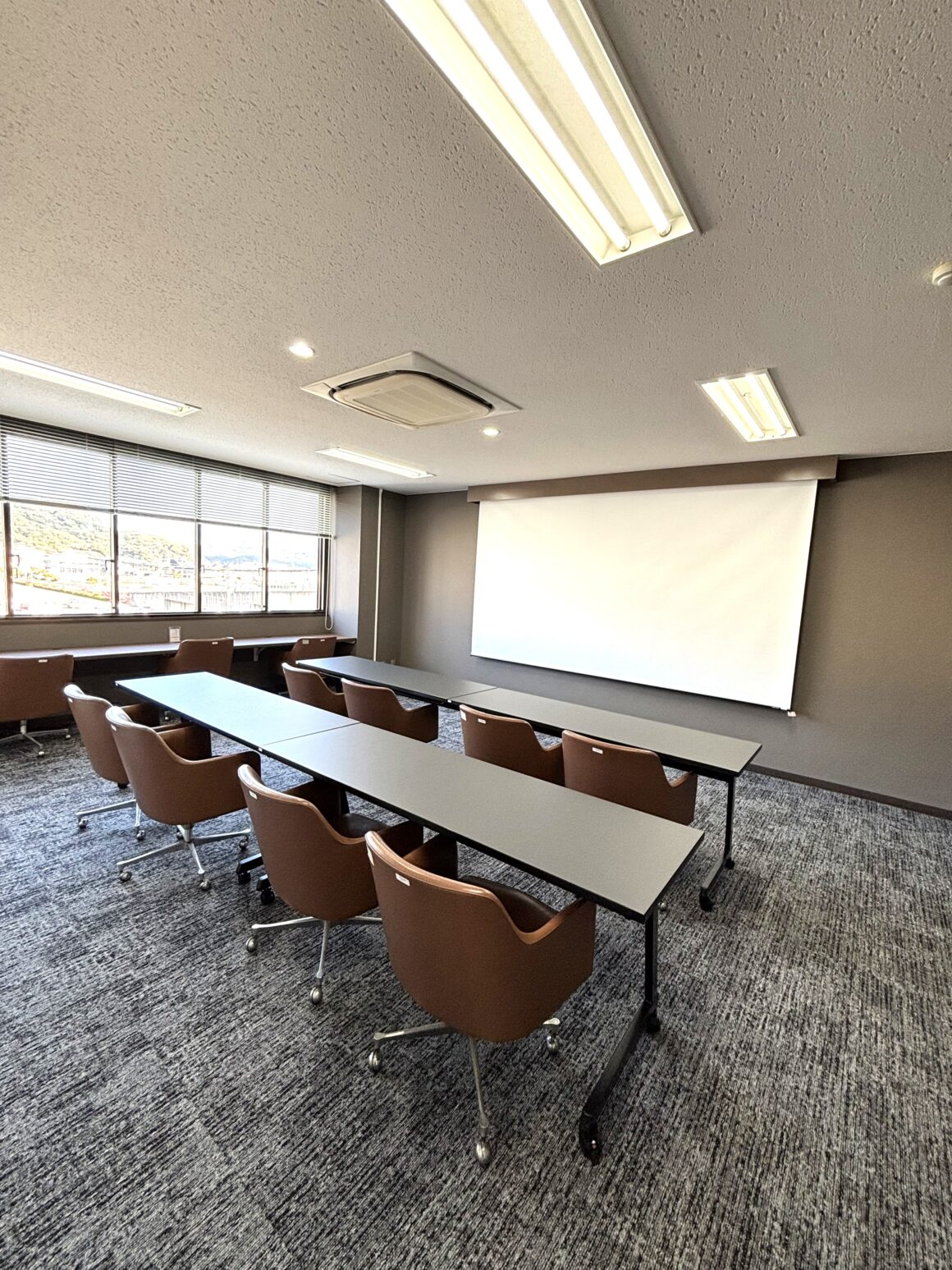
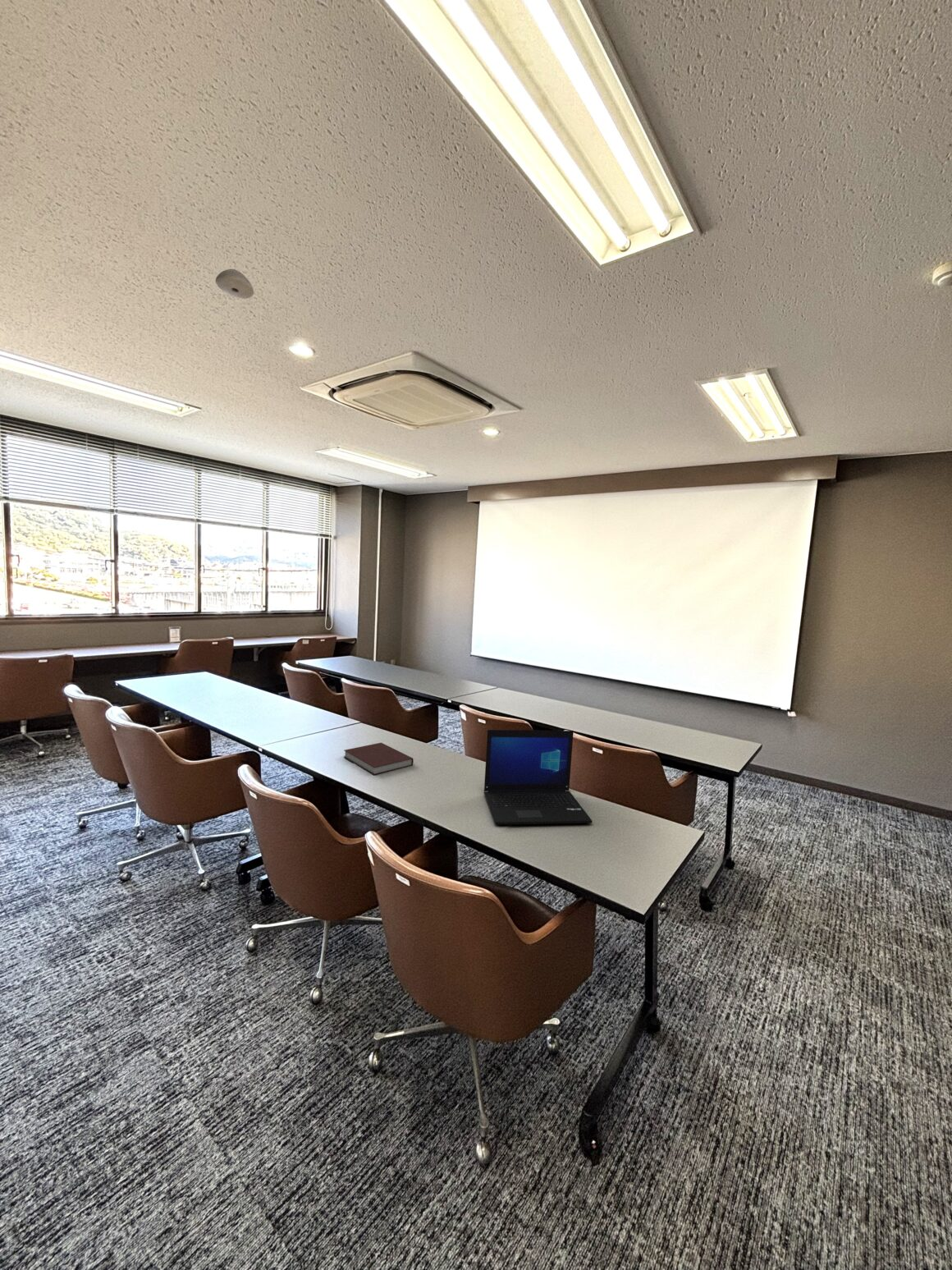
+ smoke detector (235, 281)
+ laptop (537, 774)
+ notebook (378, 757)
